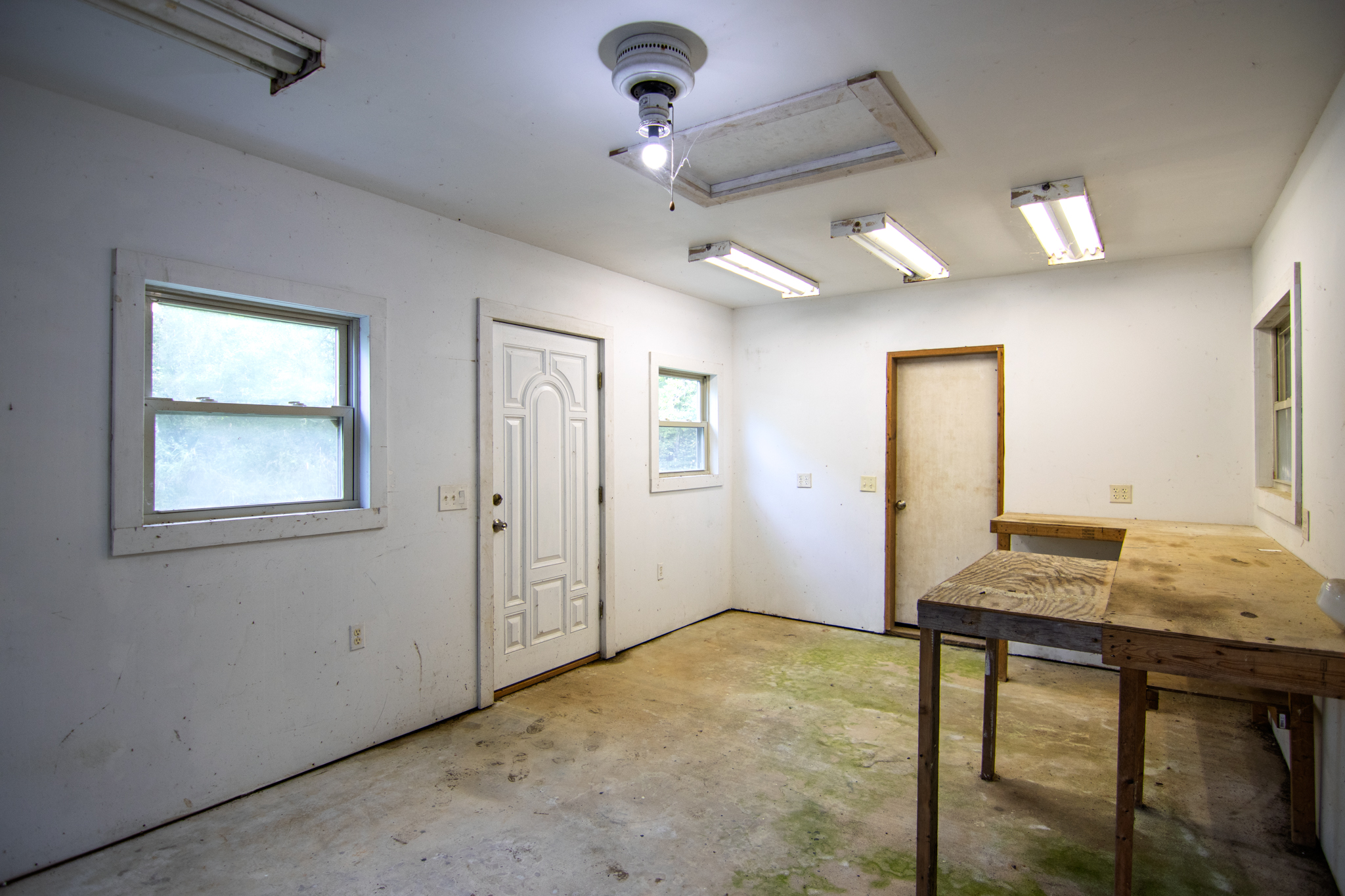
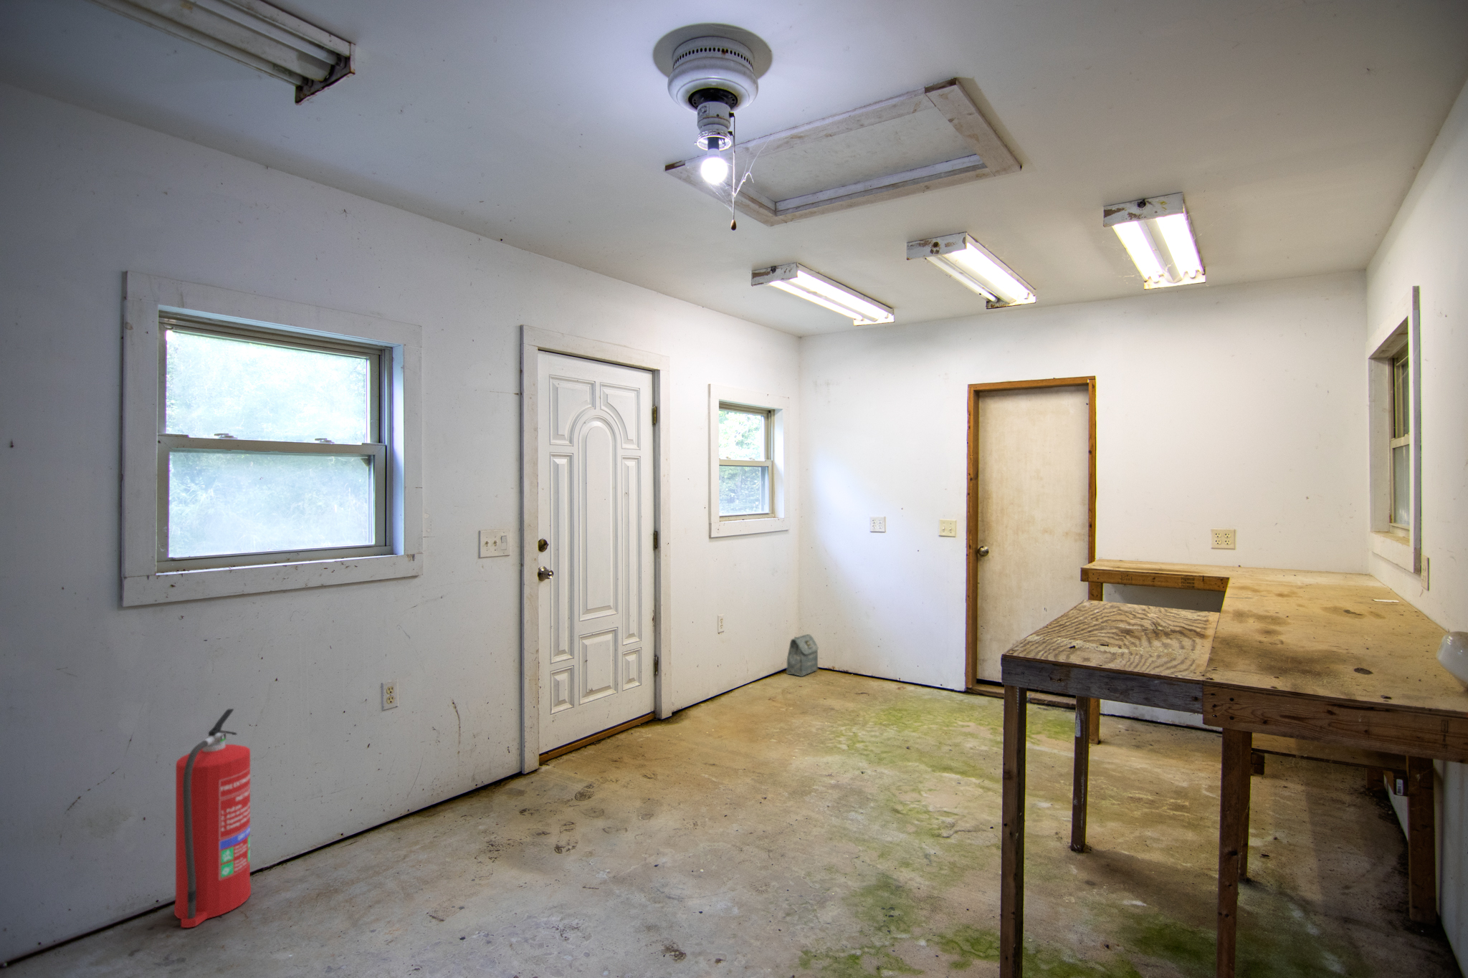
+ fire extinguisher (212, 811)
+ bag (803, 654)
